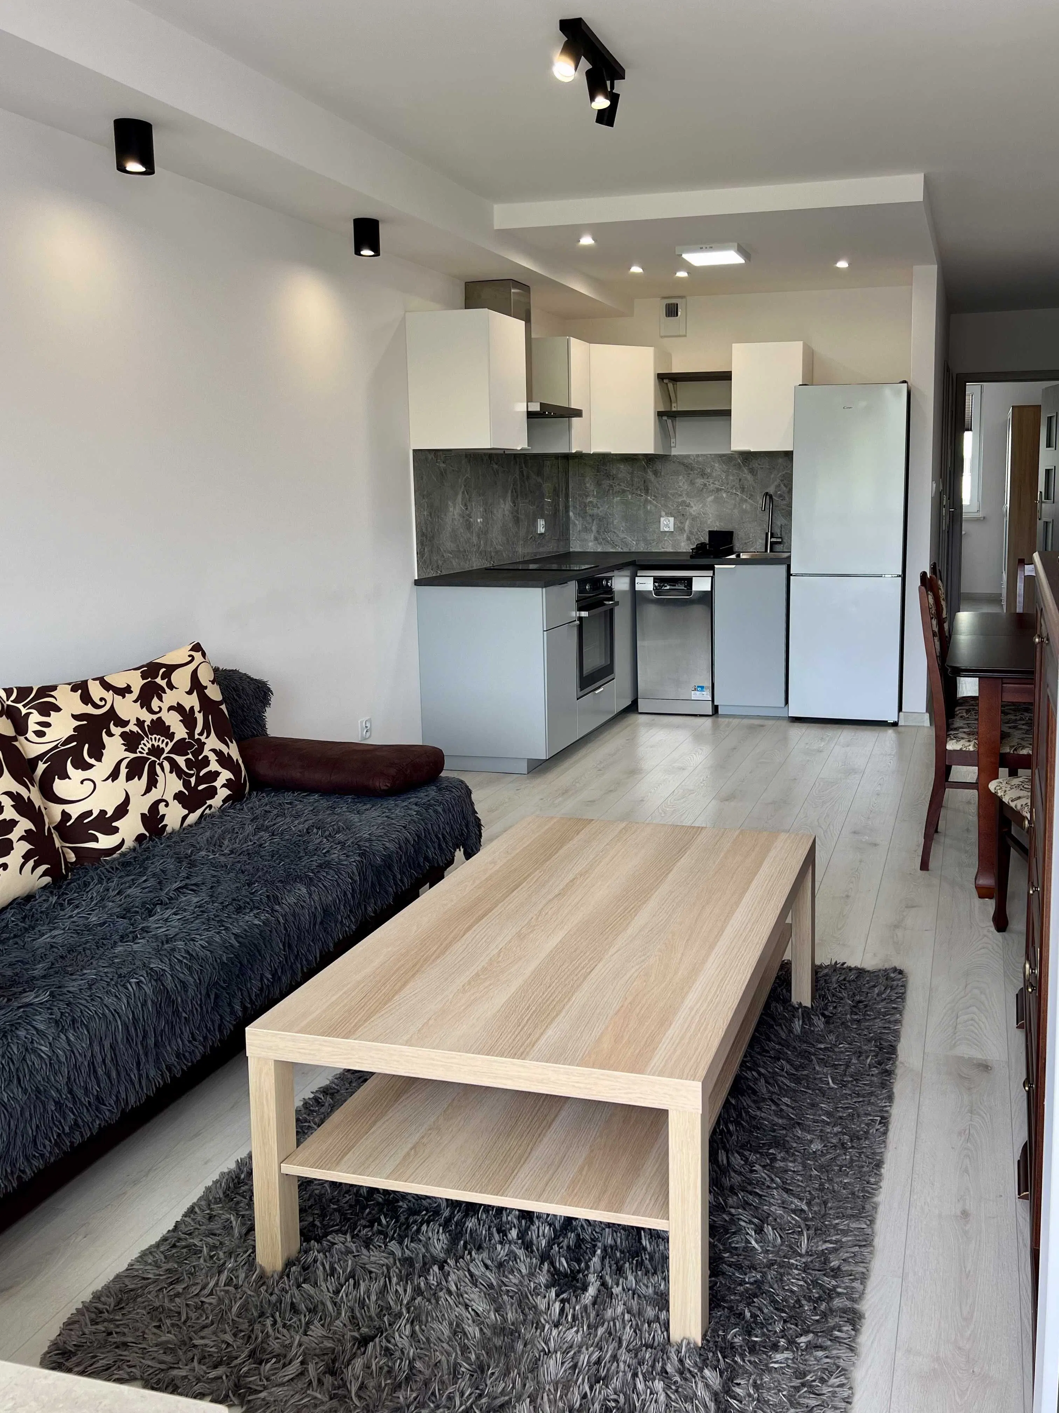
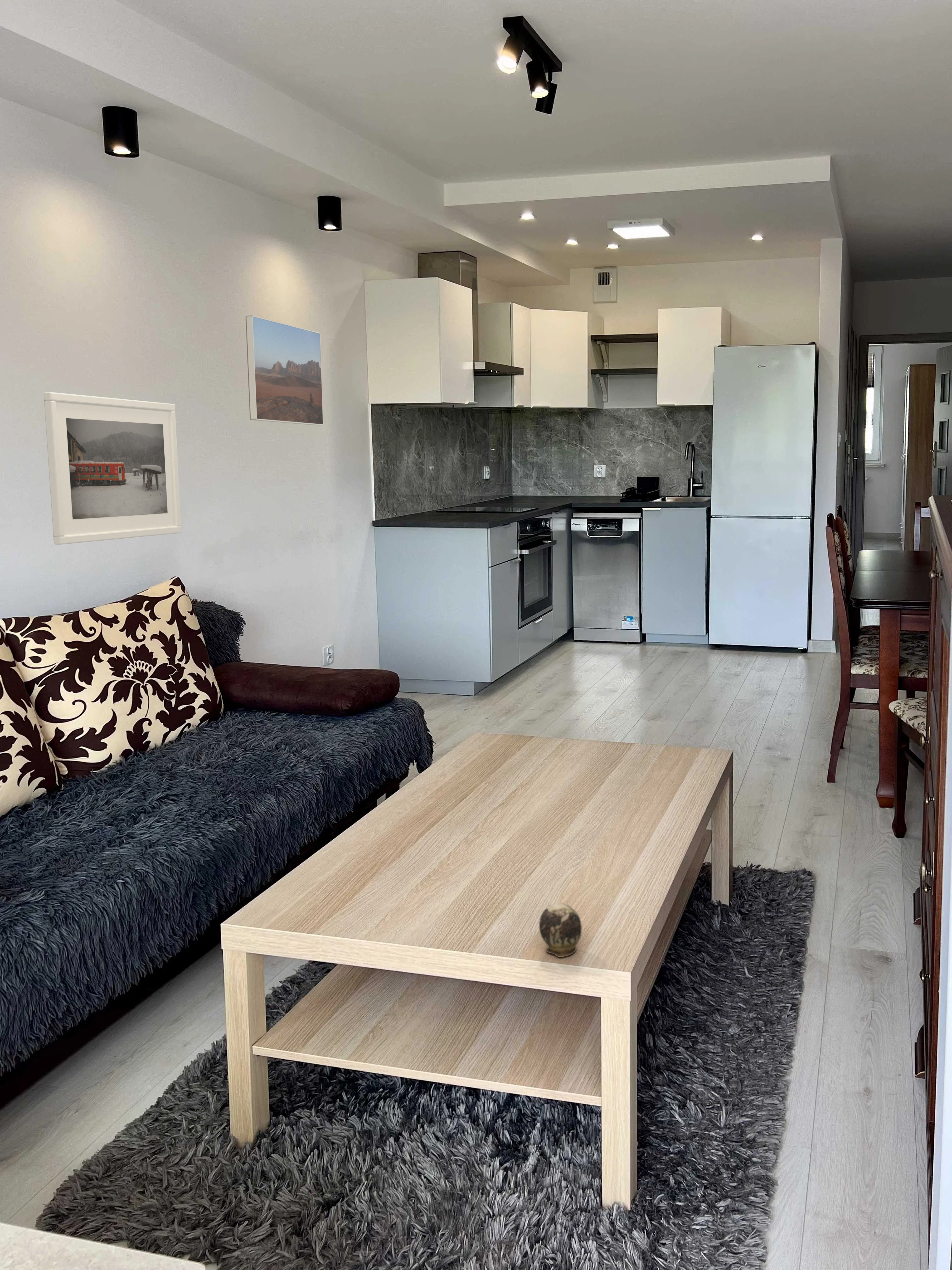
+ decorative egg (560, 927)
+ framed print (287, 374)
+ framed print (119, 469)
